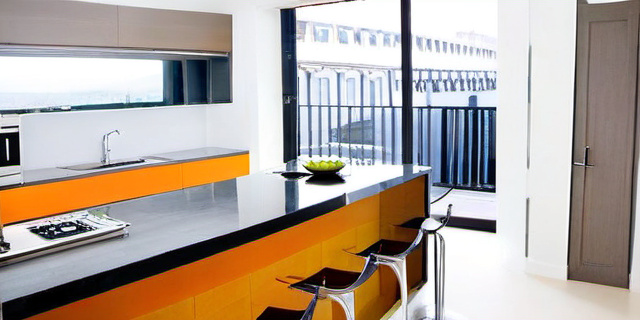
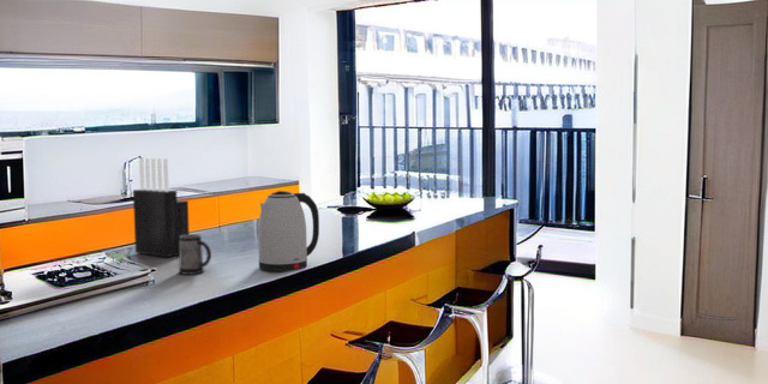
+ mug (196, 253)
+ knife block (163, 205)
+ kettle (289, 228)
